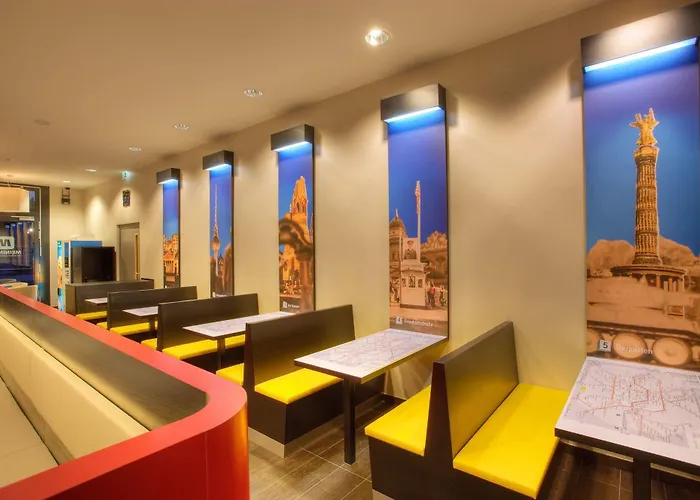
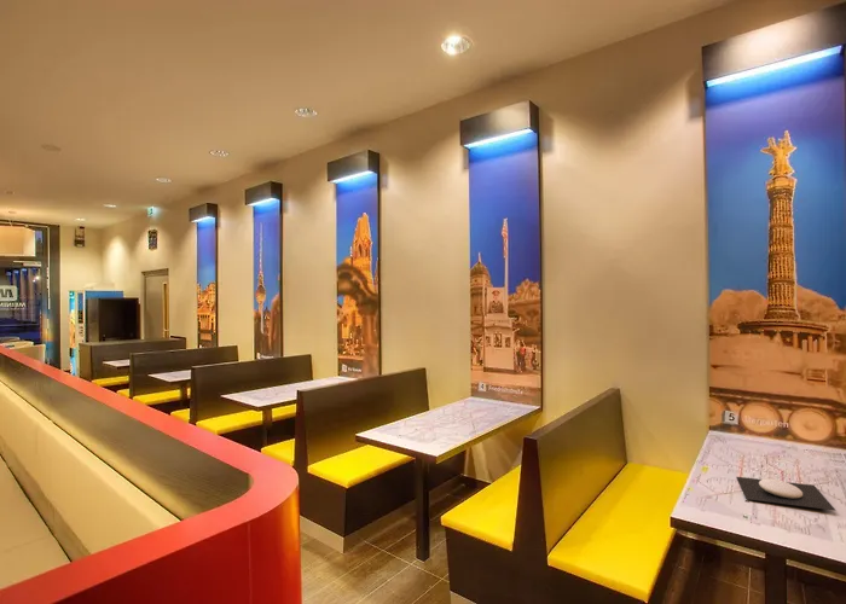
+ plate (781, 487)
